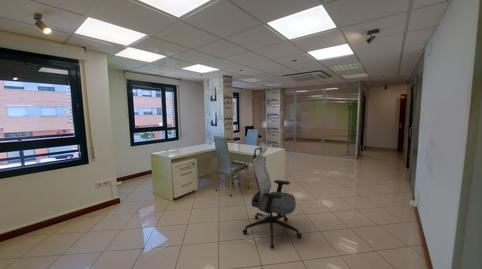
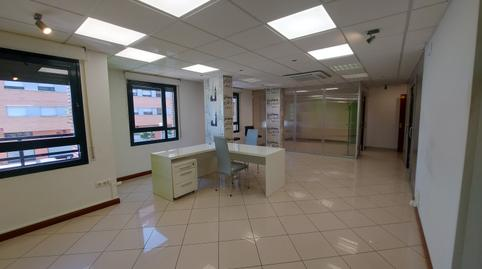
- office chair (270, 188)
